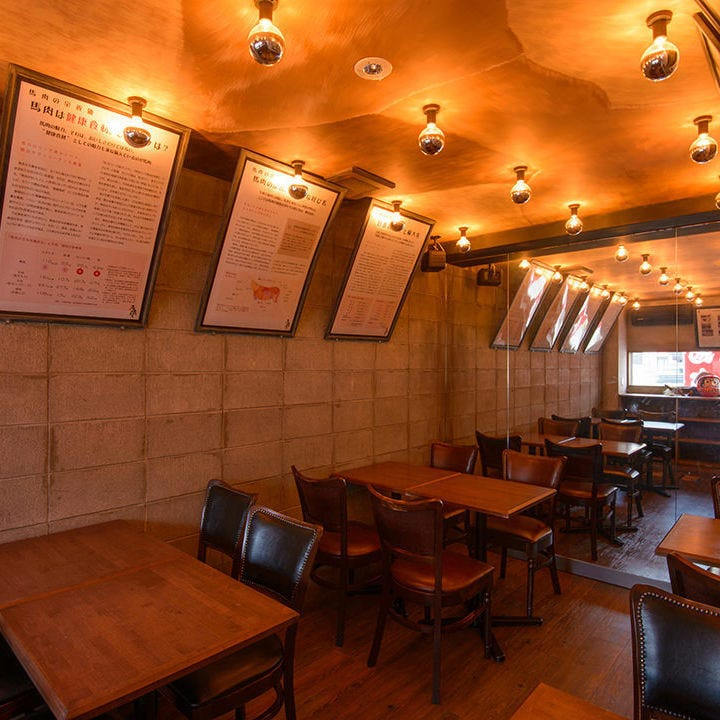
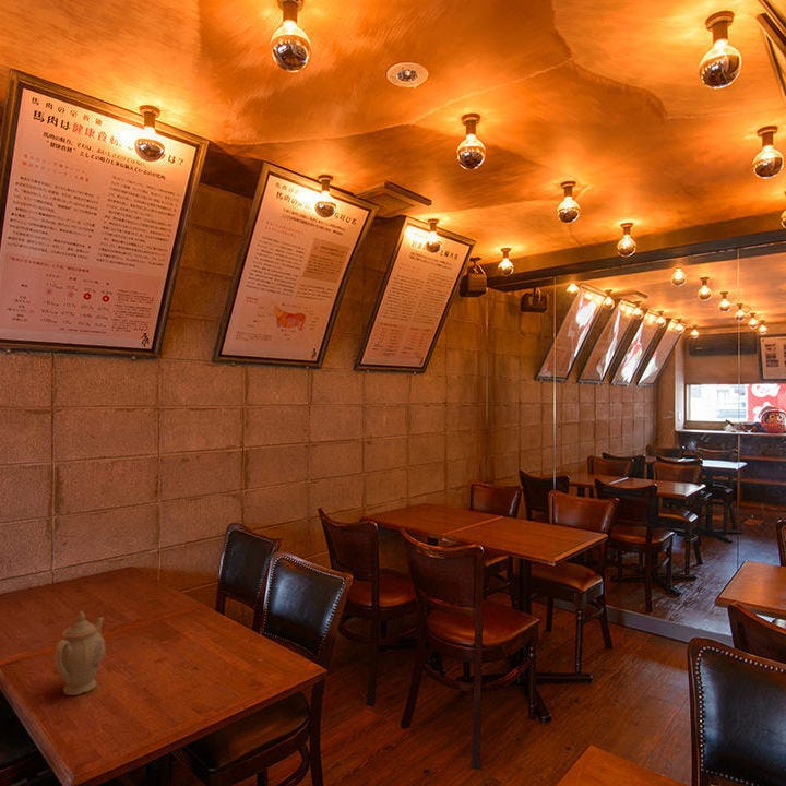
+ chinaware (81, 648)
